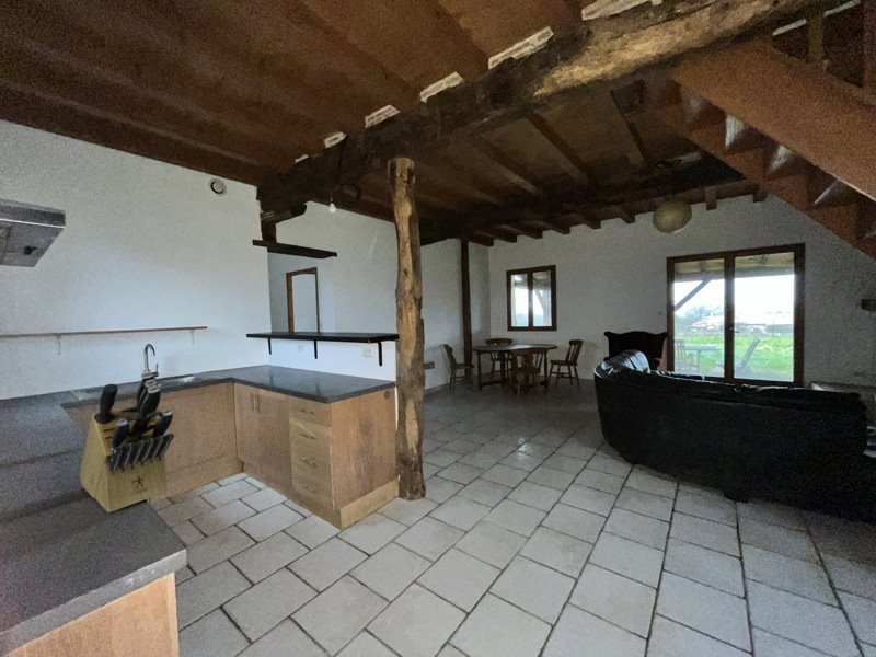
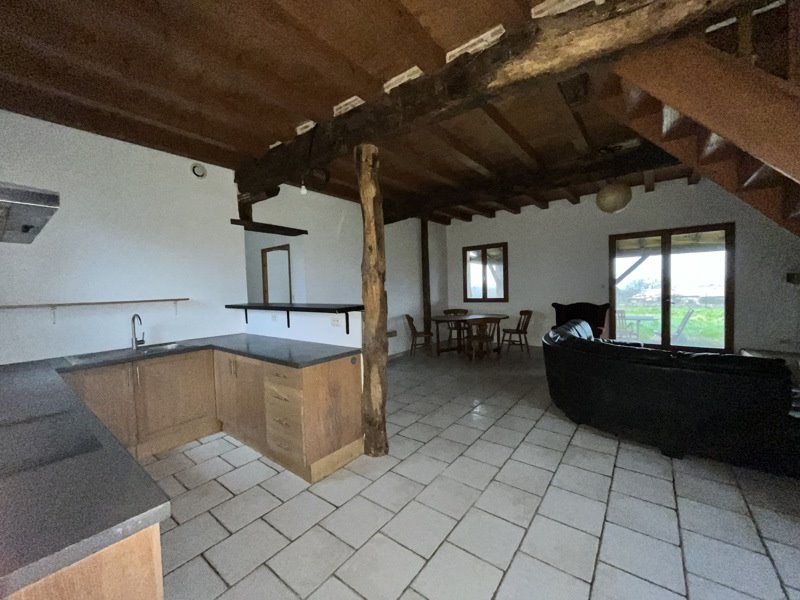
- knife block (124, 433)
